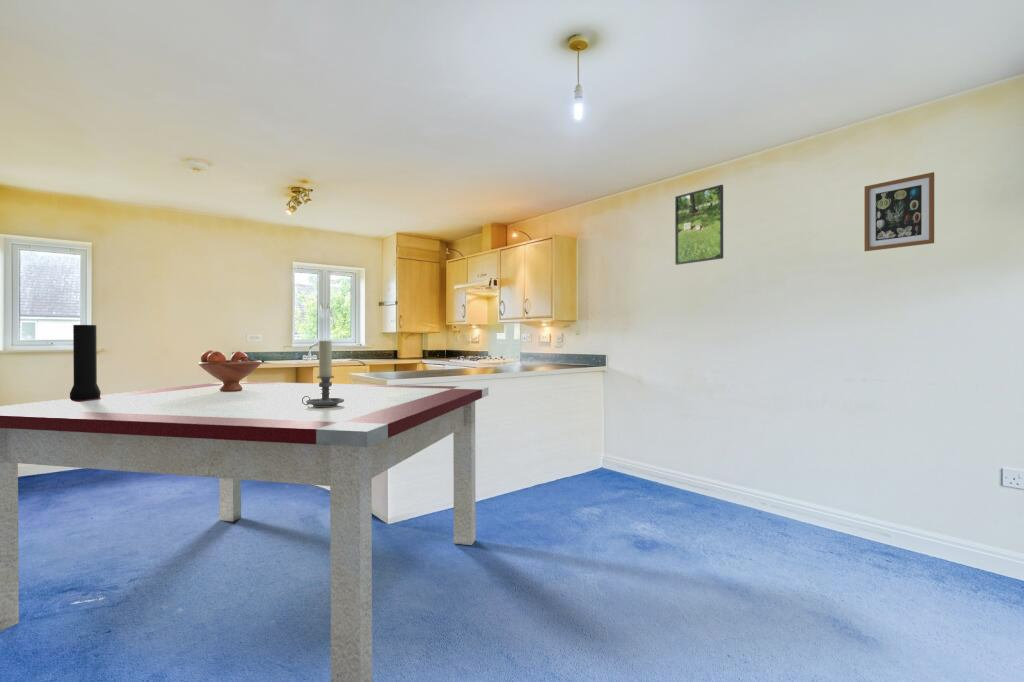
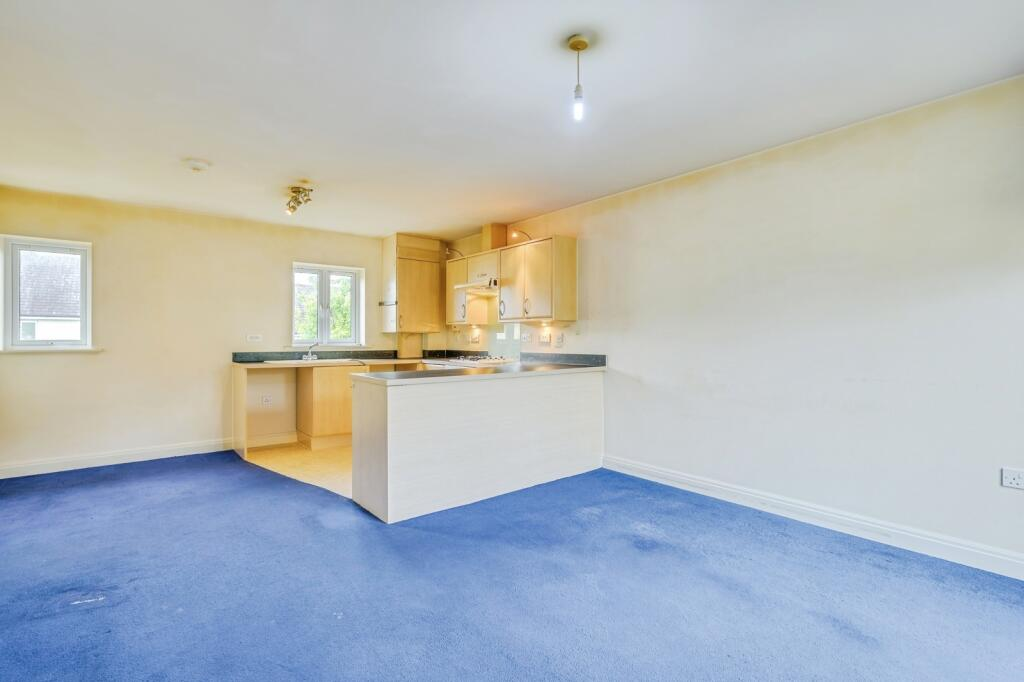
- wall art (897, 213)
- candle holder (322, 372)
- vase (85, 361)
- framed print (698, 226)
- fruit bowl (231, 370)
- dining table (271, 481)
